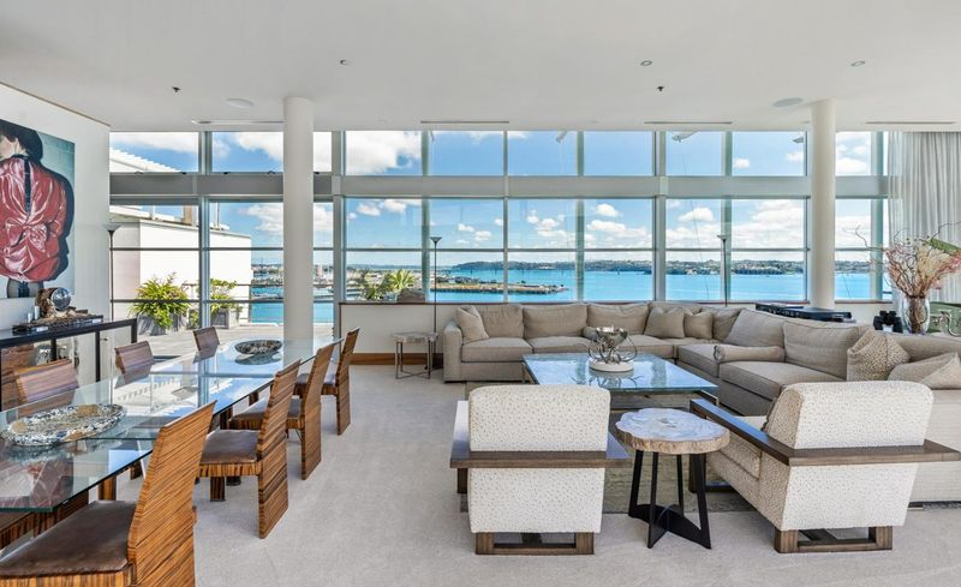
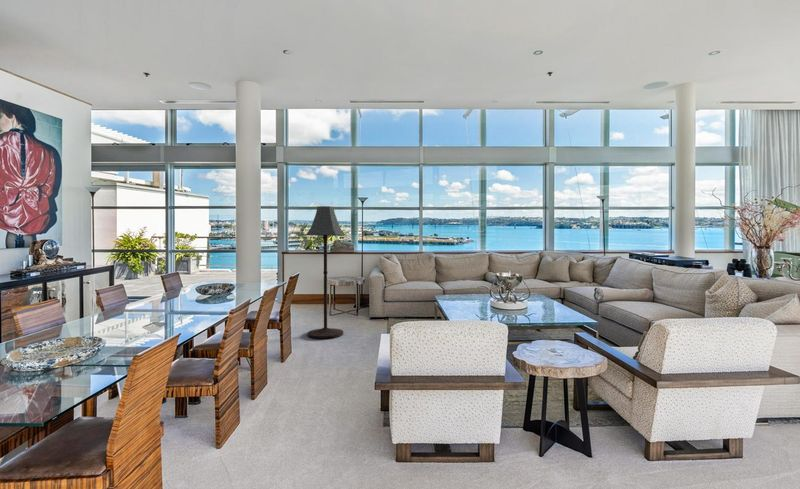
+ floor lamp (325, 270)
